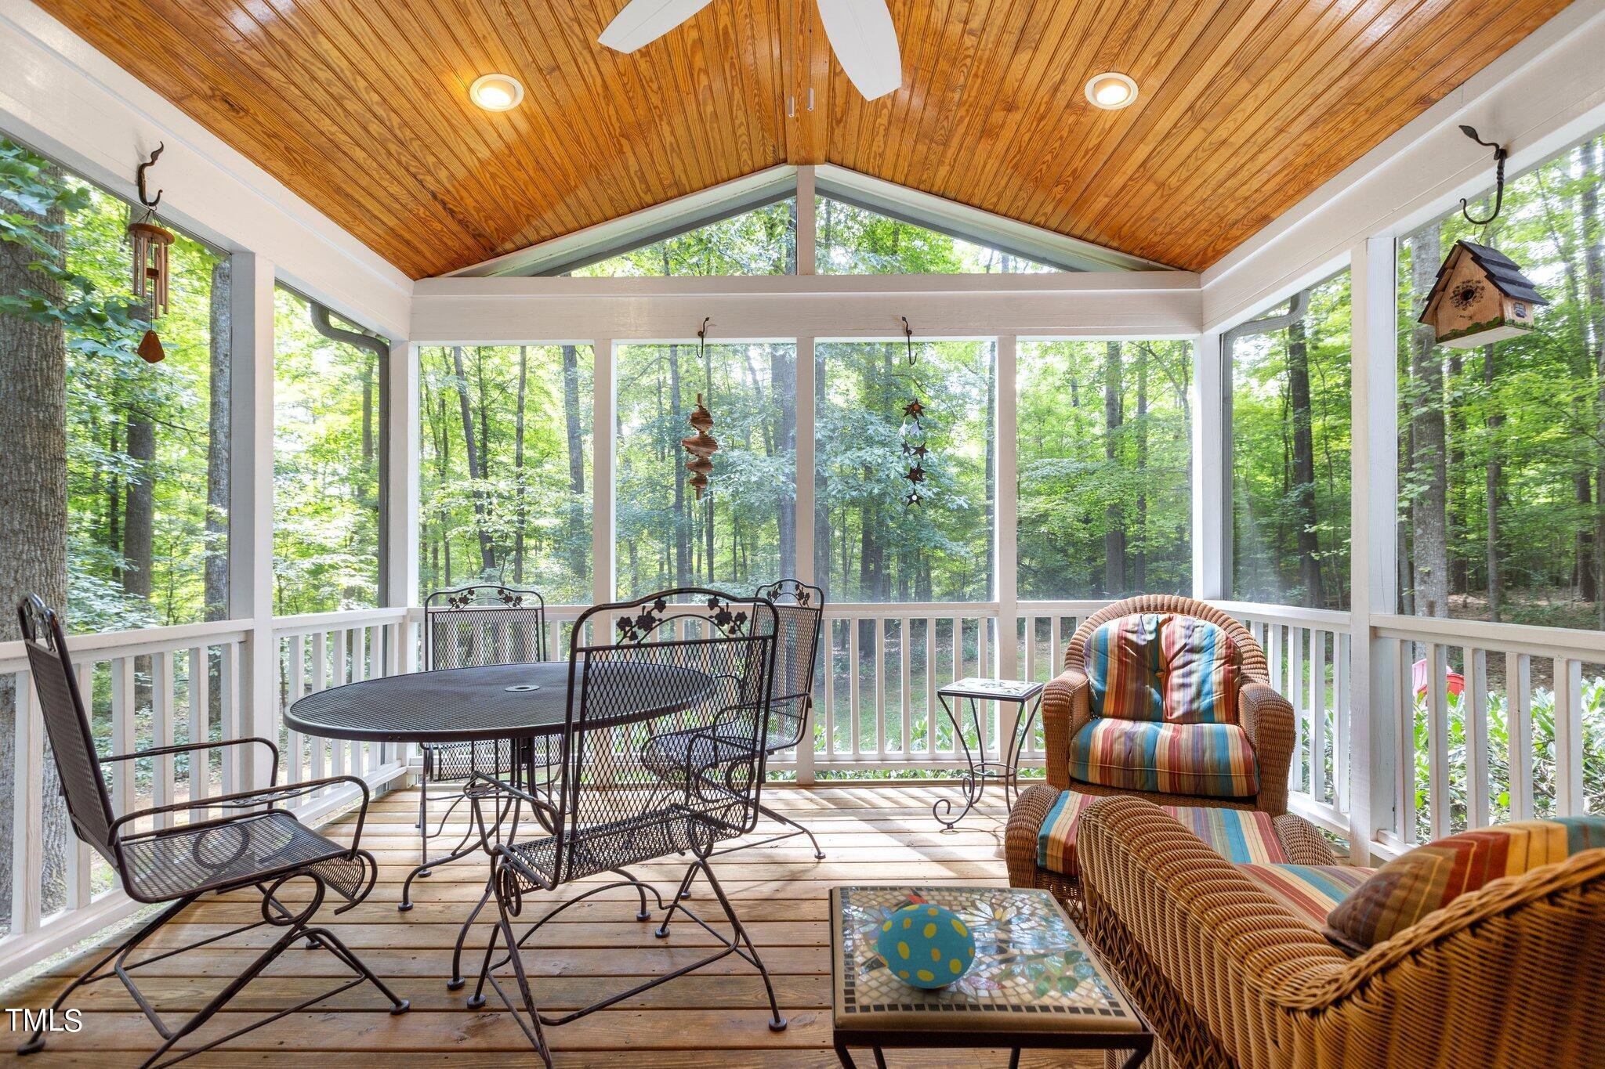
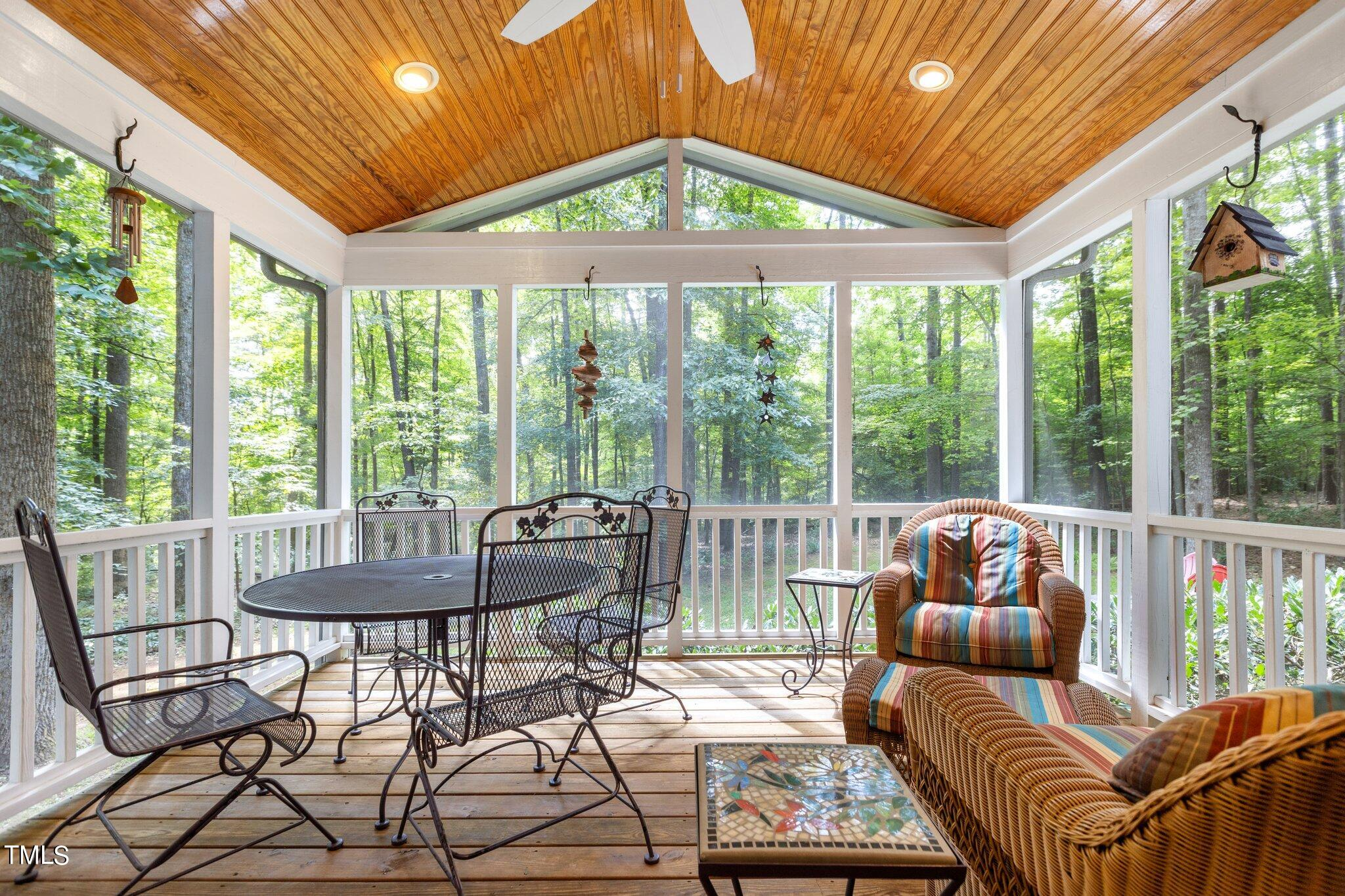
- decorative egg (926, 945)
